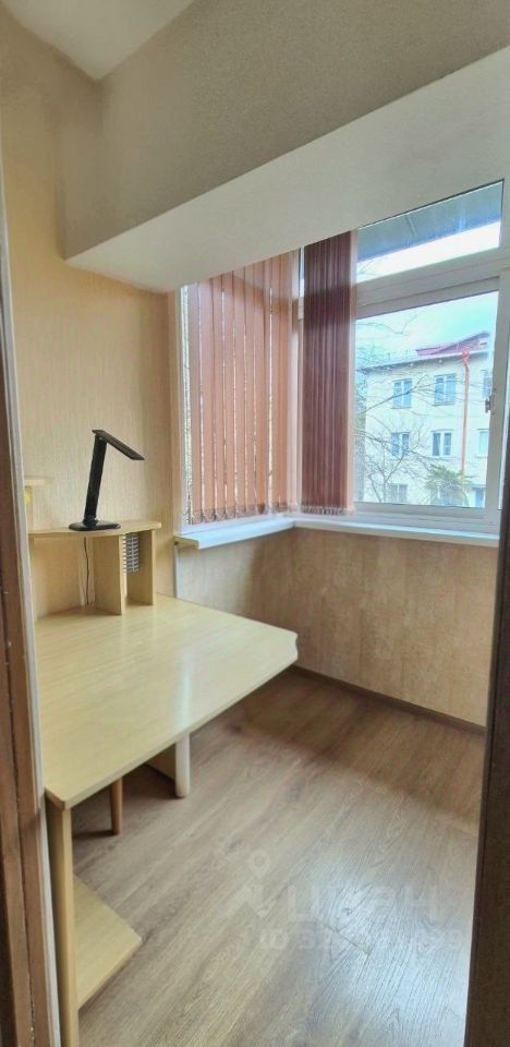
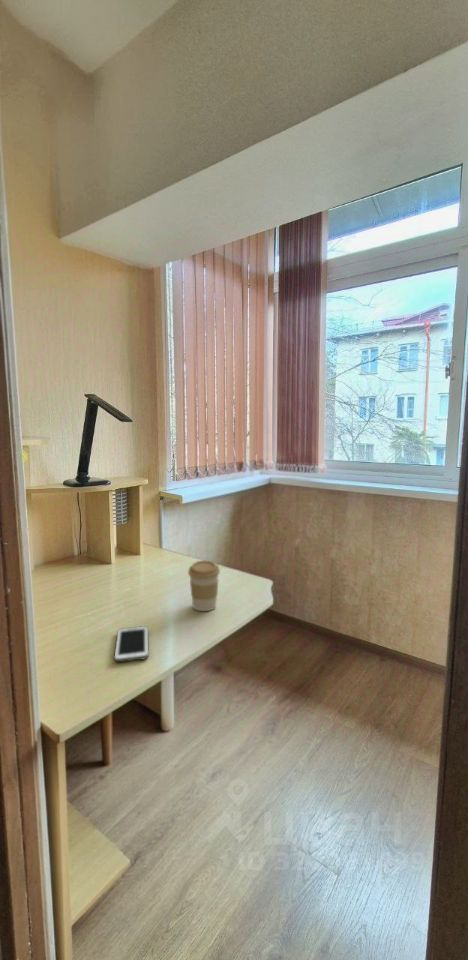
+ coffee cup (204, 585)
+ cell phone (132, 643)
